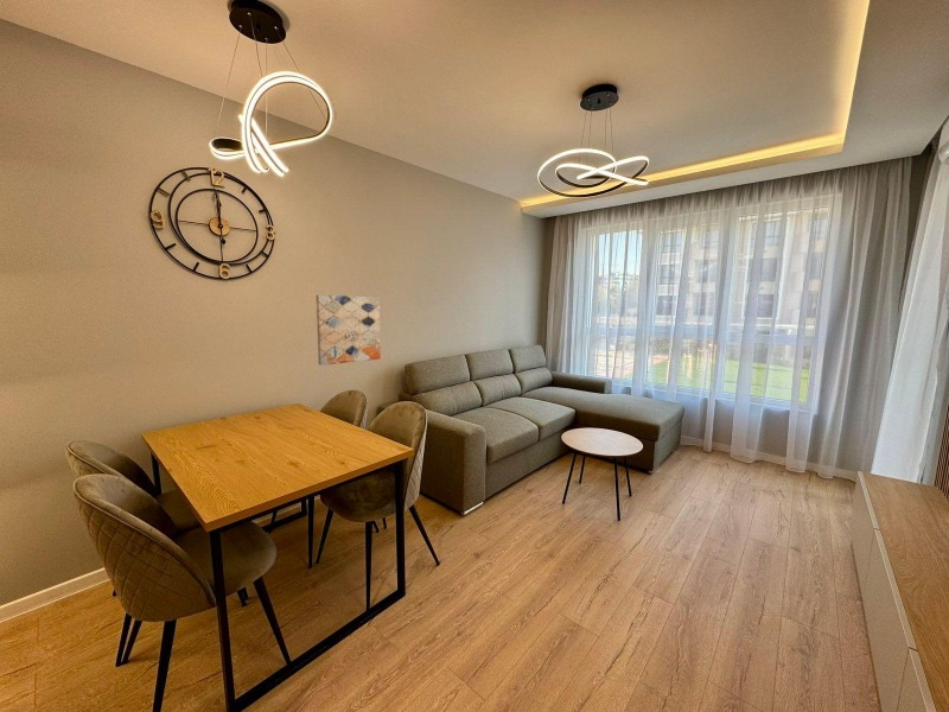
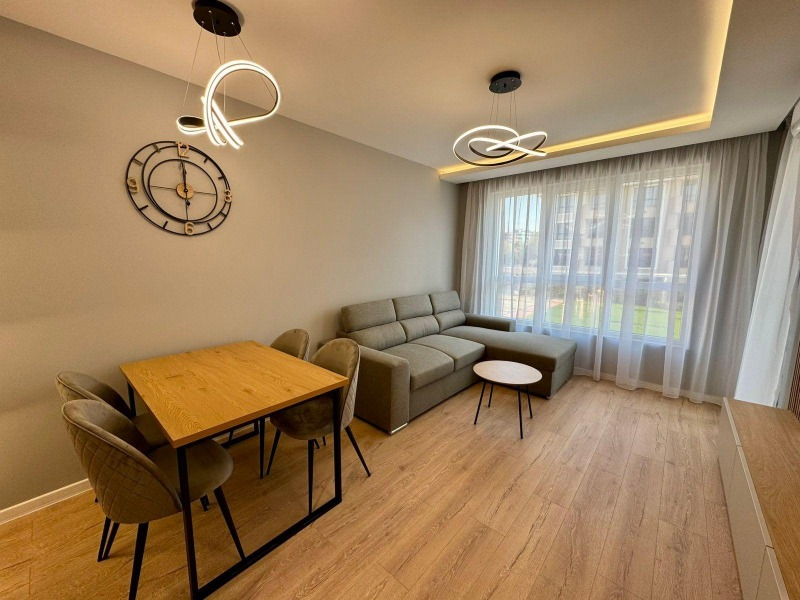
- wall art (350, 329)
